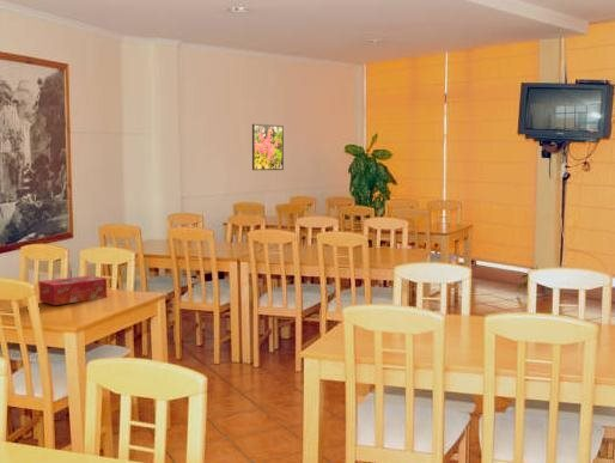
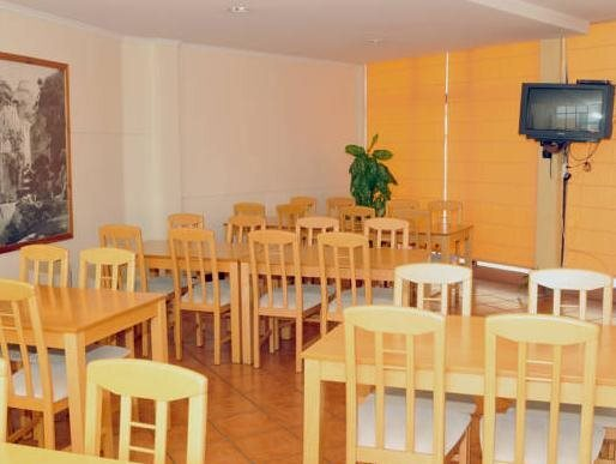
- tissue box (73, 290)
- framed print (268, 147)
